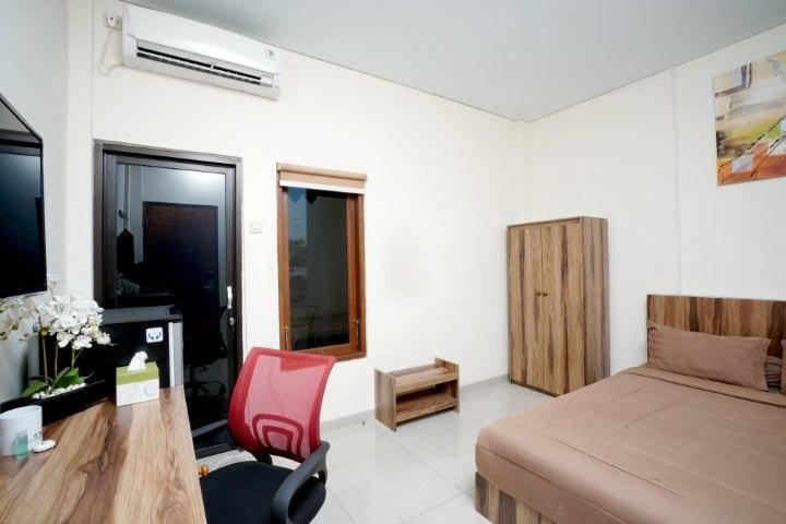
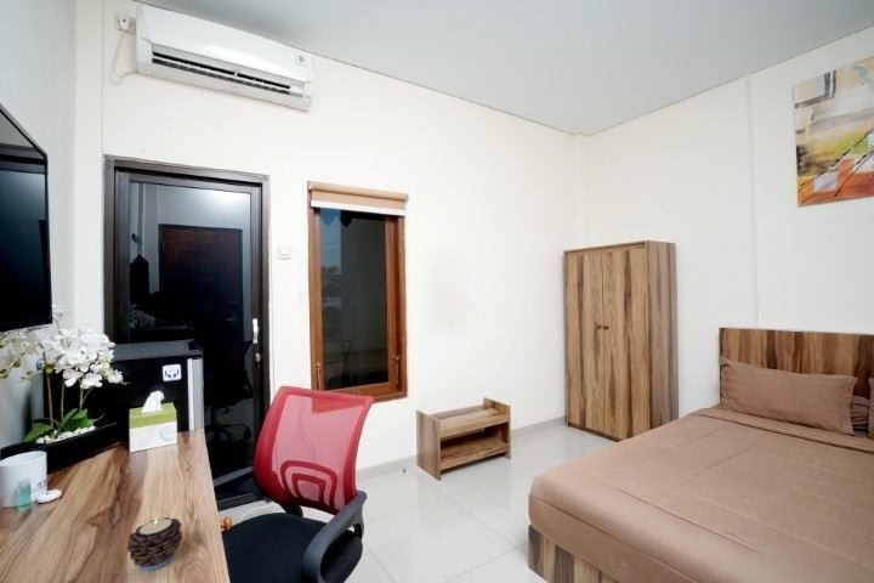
+ candle (155, 539)
